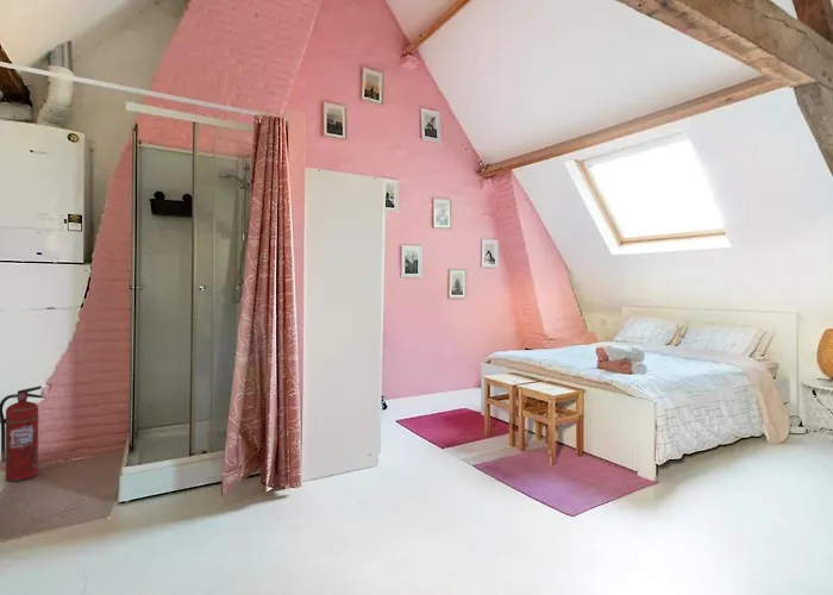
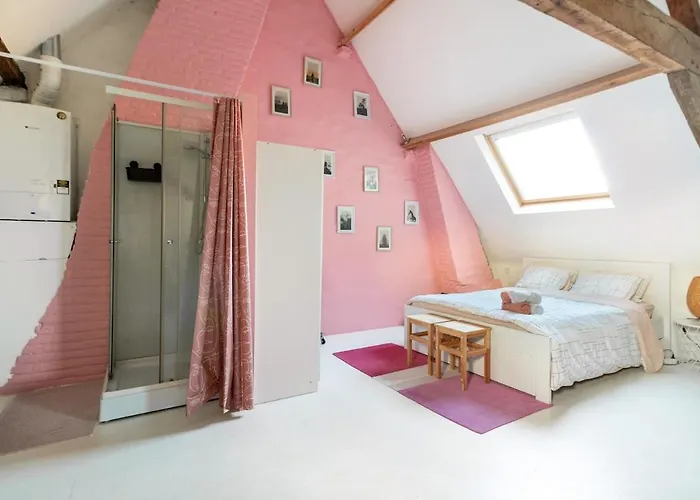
- fire extinguisher (21, 432)
